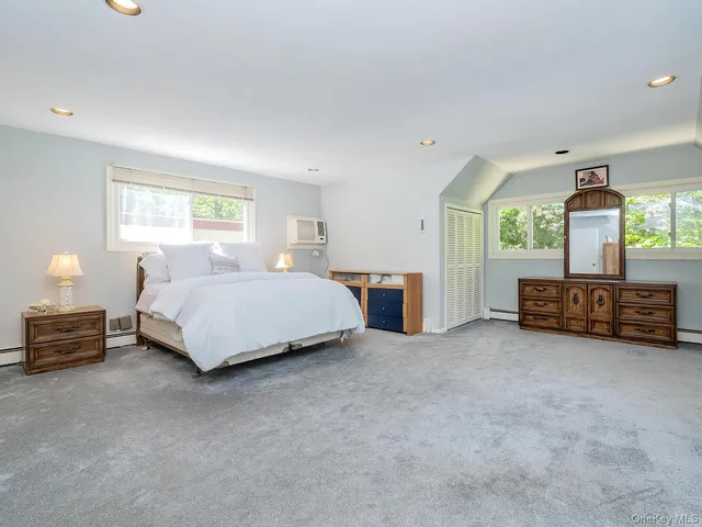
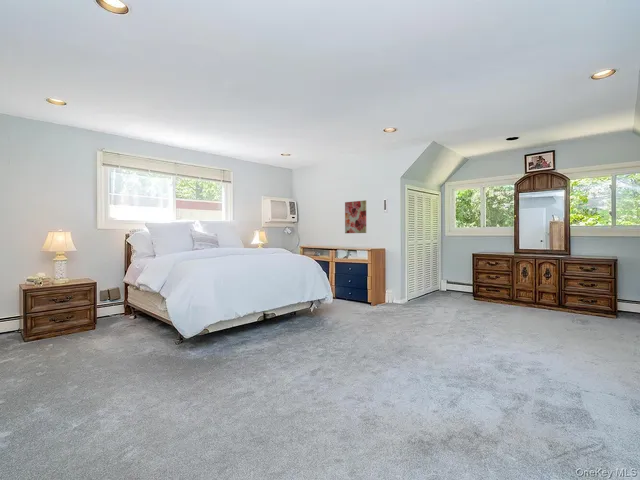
+ wall art (355, 217)
